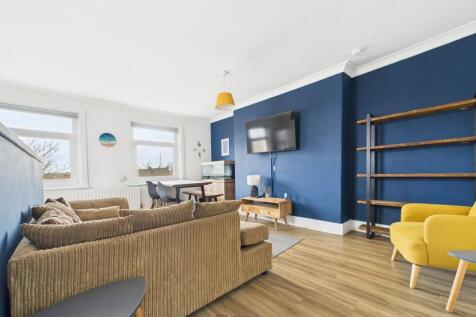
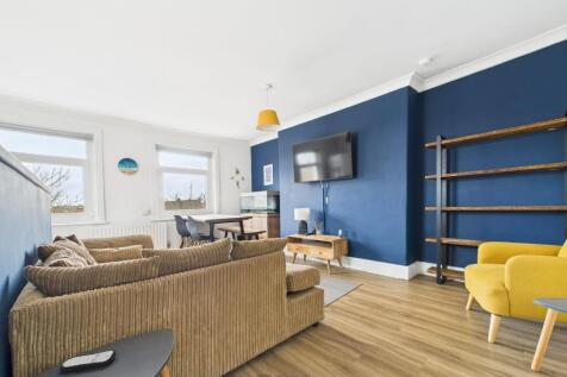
+ remote control (88, 360)
